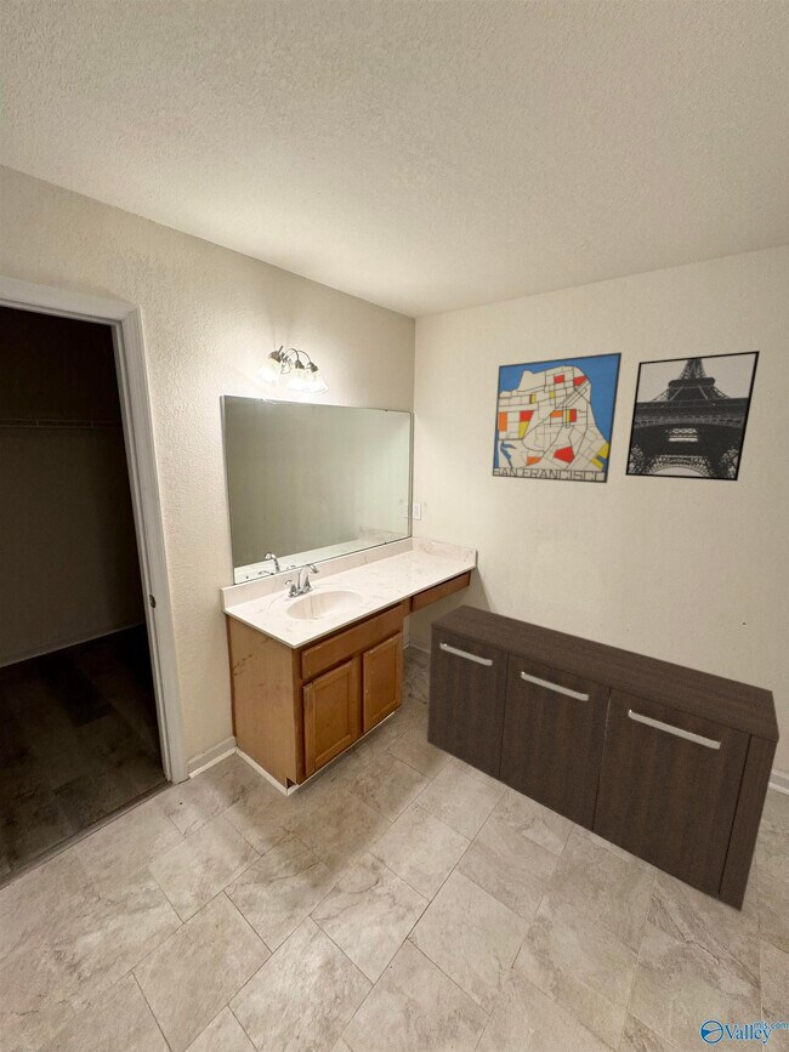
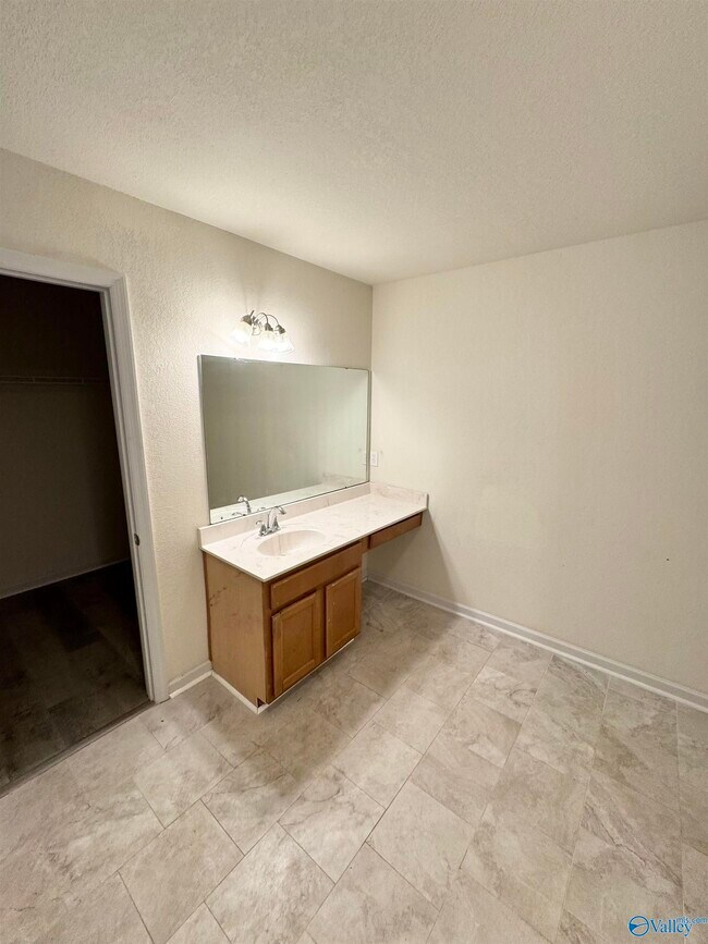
- wall art (549, 421)
- storage cabinet (567, 722)
- wall art (686, 419)
